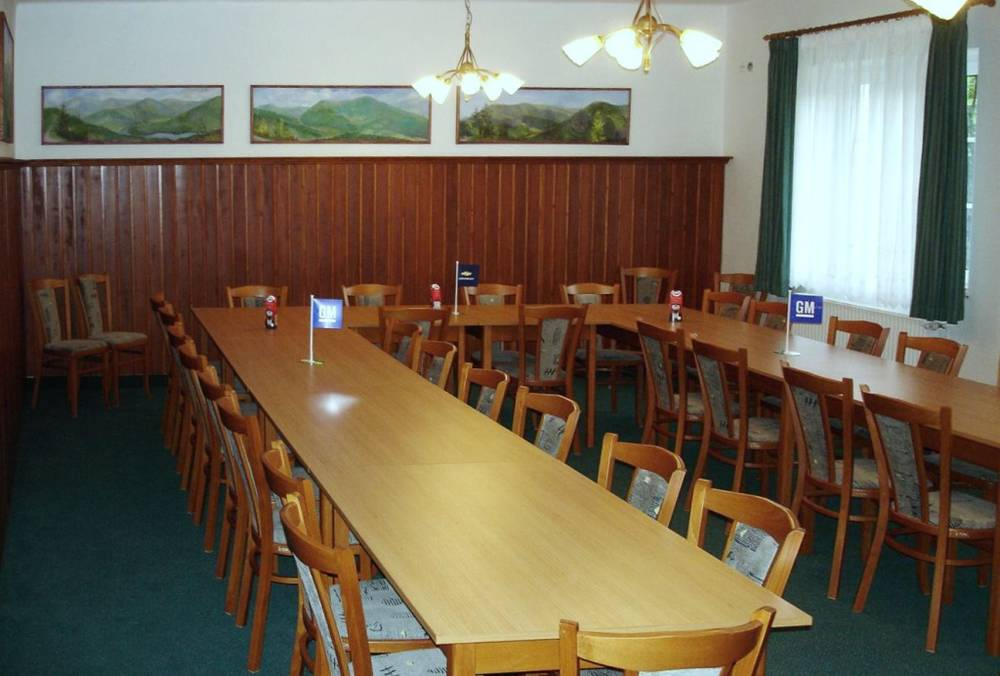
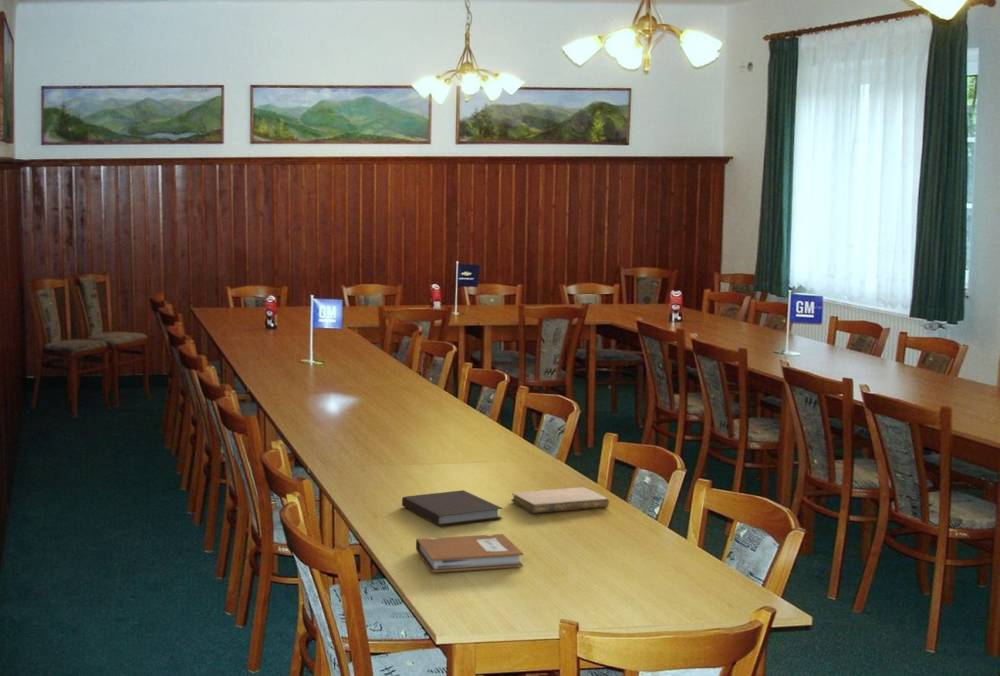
+ notebook (470, 551)
+ notebook (451, 507)
+ notebook (559, 499)
